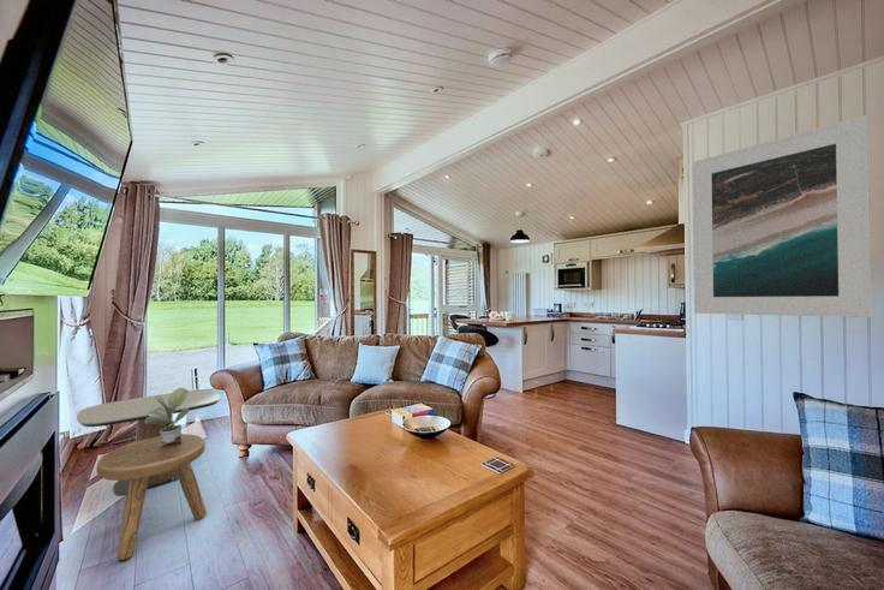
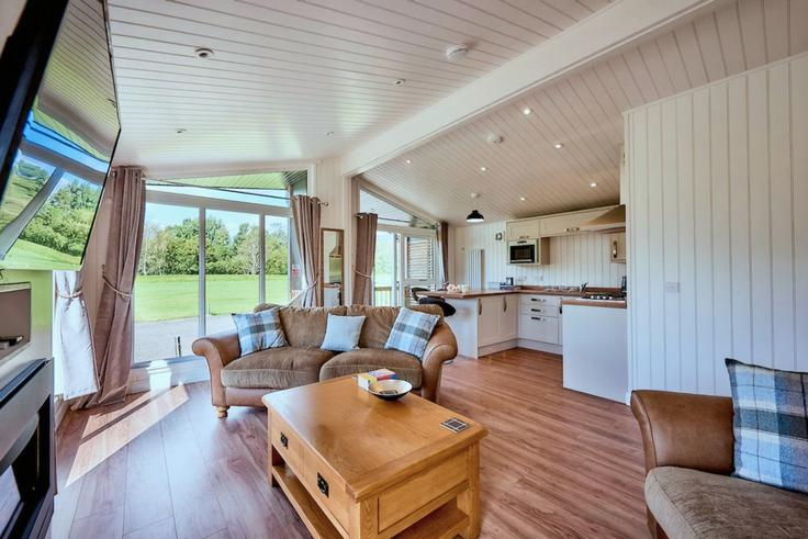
- stool (147, 485)
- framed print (767, 228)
- side table (154, 436)
- potted plant (165, 418)
